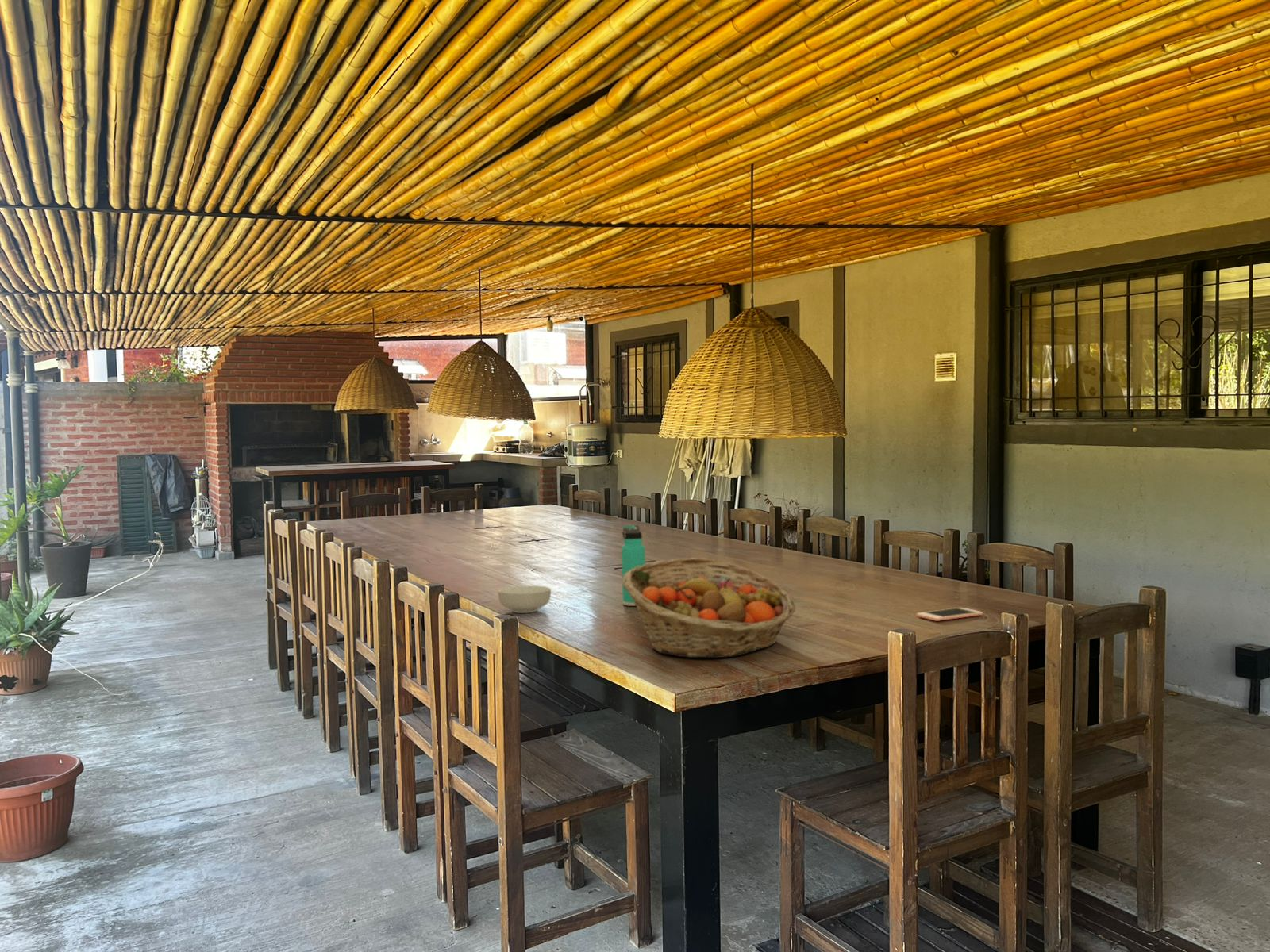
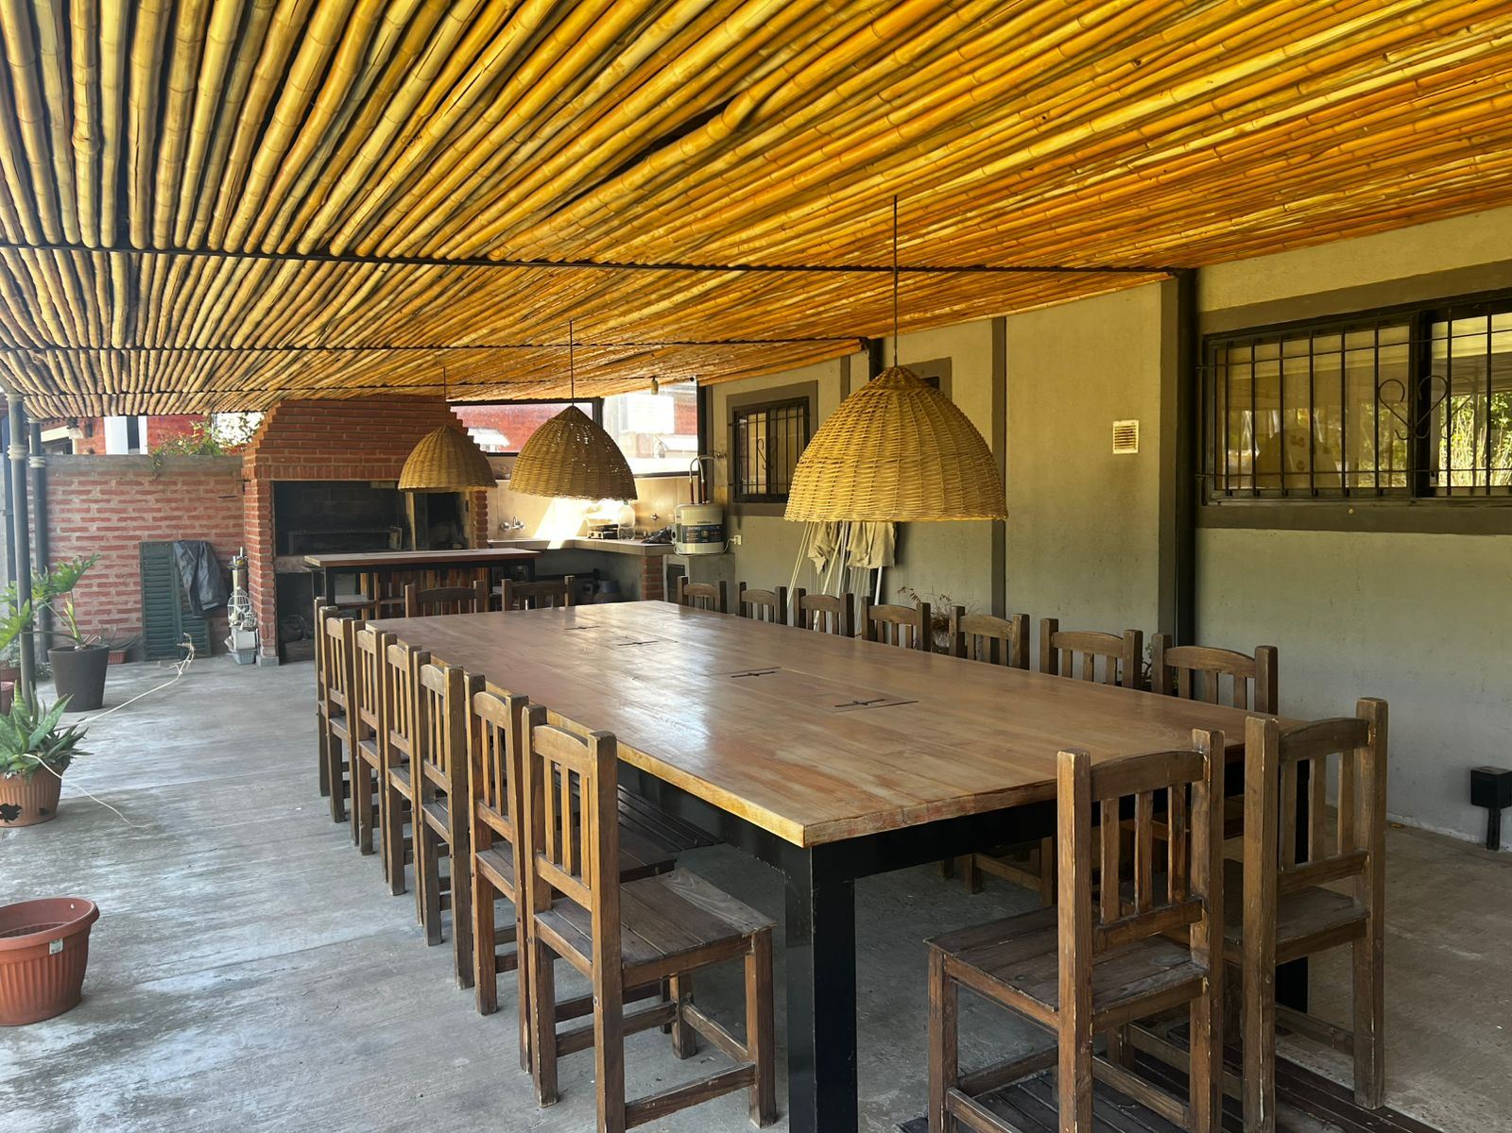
- cell phone (949, 614)
- thermos bottle (633, 564)
- fruit basket (709, 605)
- cereal bowl (525, 600)
